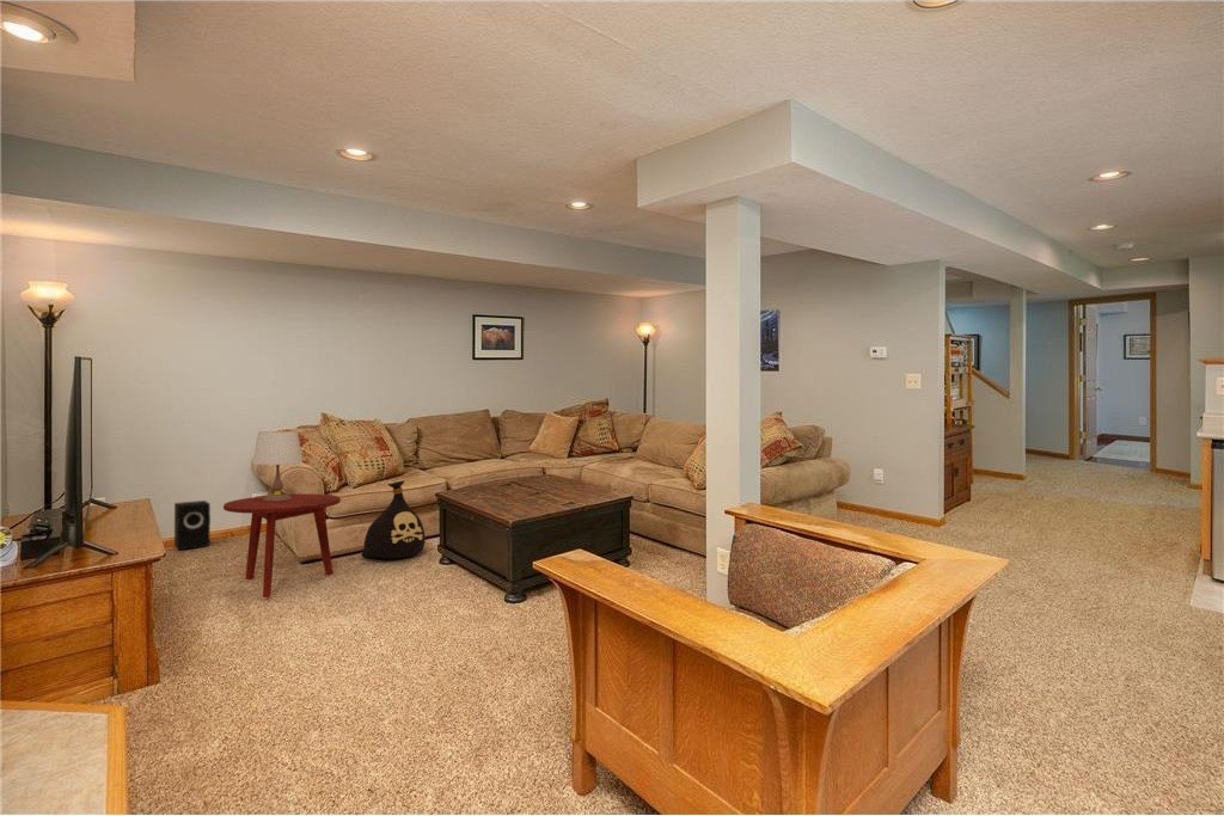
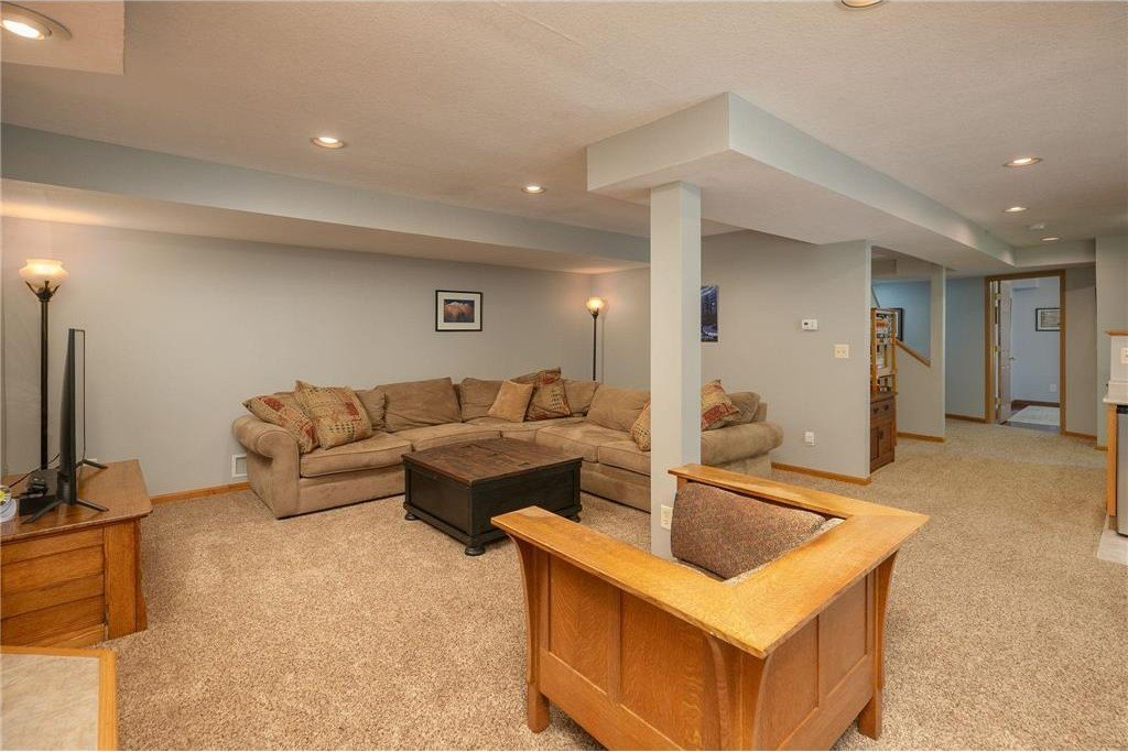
- bag (396, 517)
- table lamp (277, 465)
- side table (274, 539)
- speaker (191, 524)
